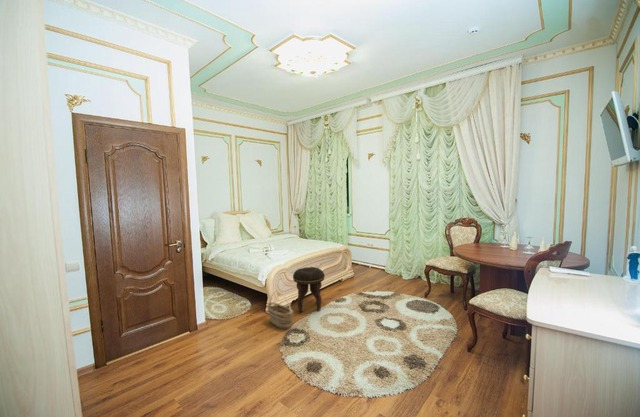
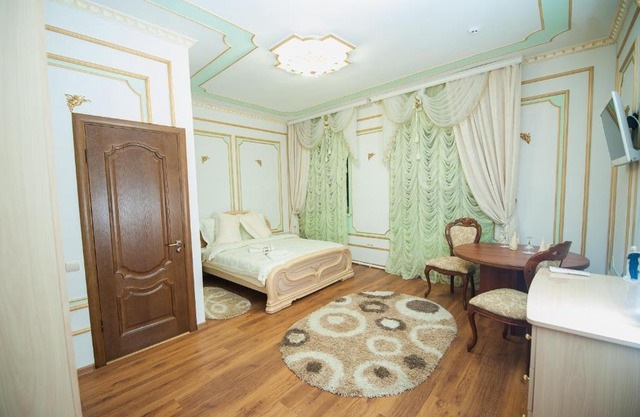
- basket (279, 308)
- footstool (308, 287)
